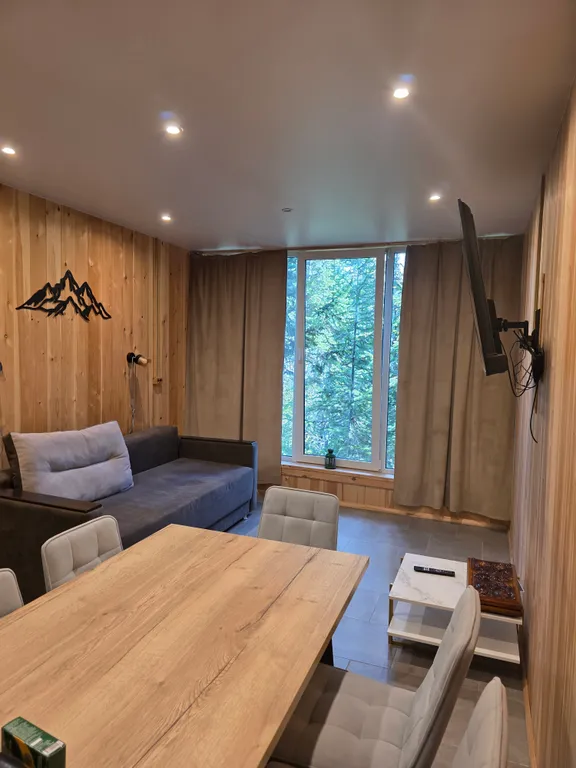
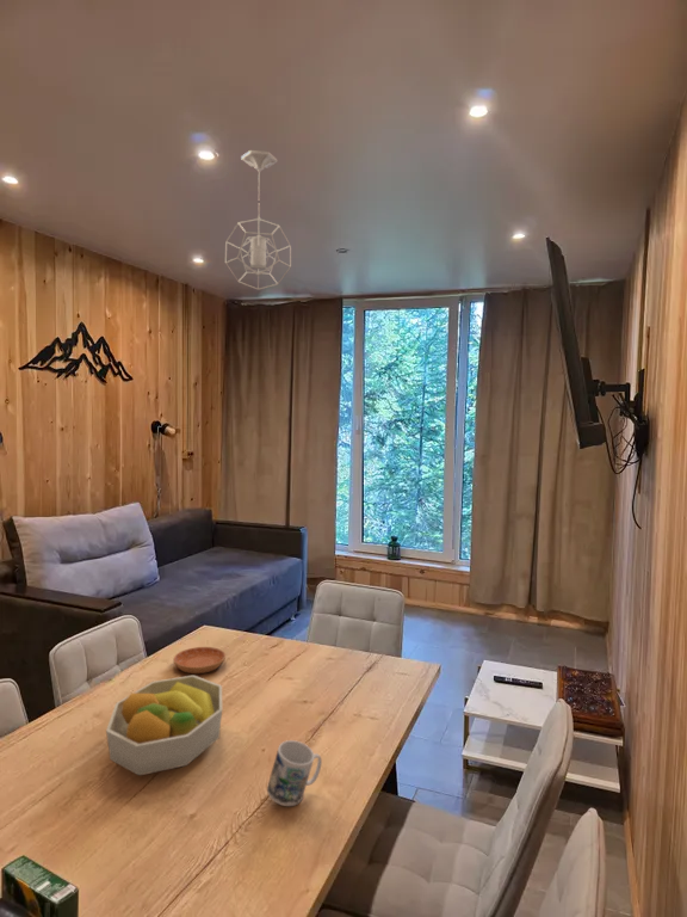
+ mug (293, 769)
+ saucer (199, 660)
+ pendant light (258, 223)
+ fruit bowl (168, 716)
